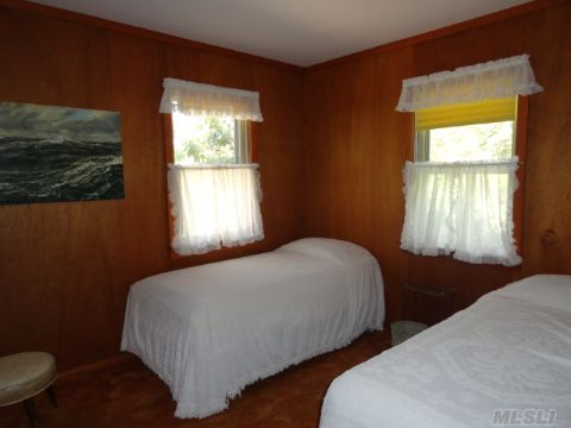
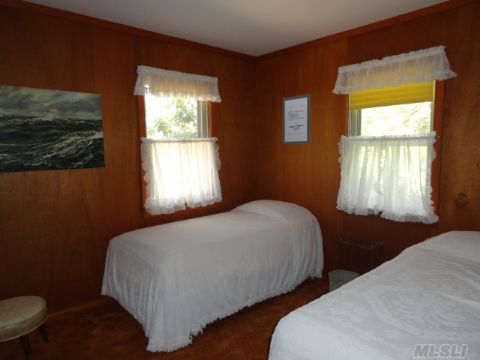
+ wall art (295, 120)
